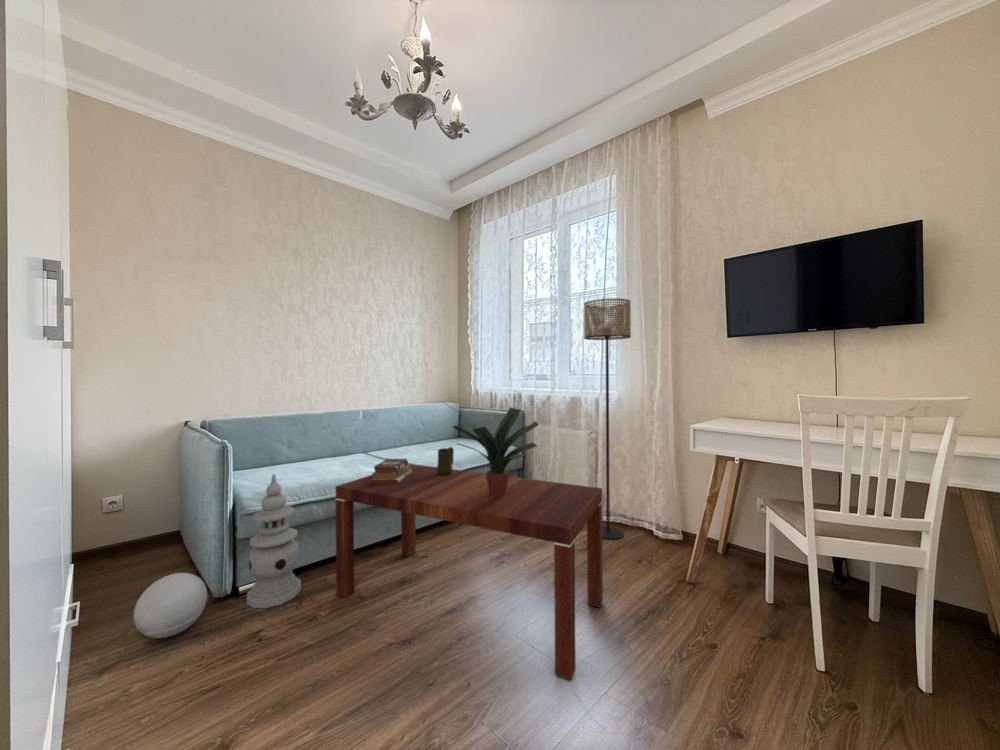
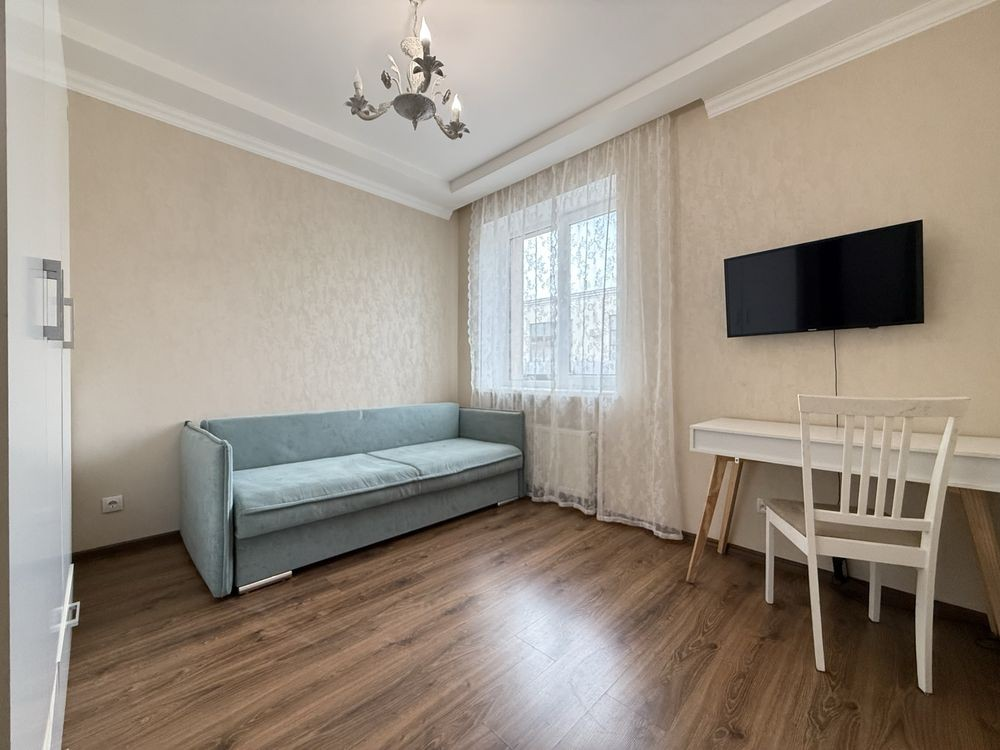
- mug (446, 460)
- ball (172, 604)
- books (392, 469)
- lantern (274, 534)
- potted plant (491, 446)
- floor lamp (607, 418)
- coffee table (470, 525)
